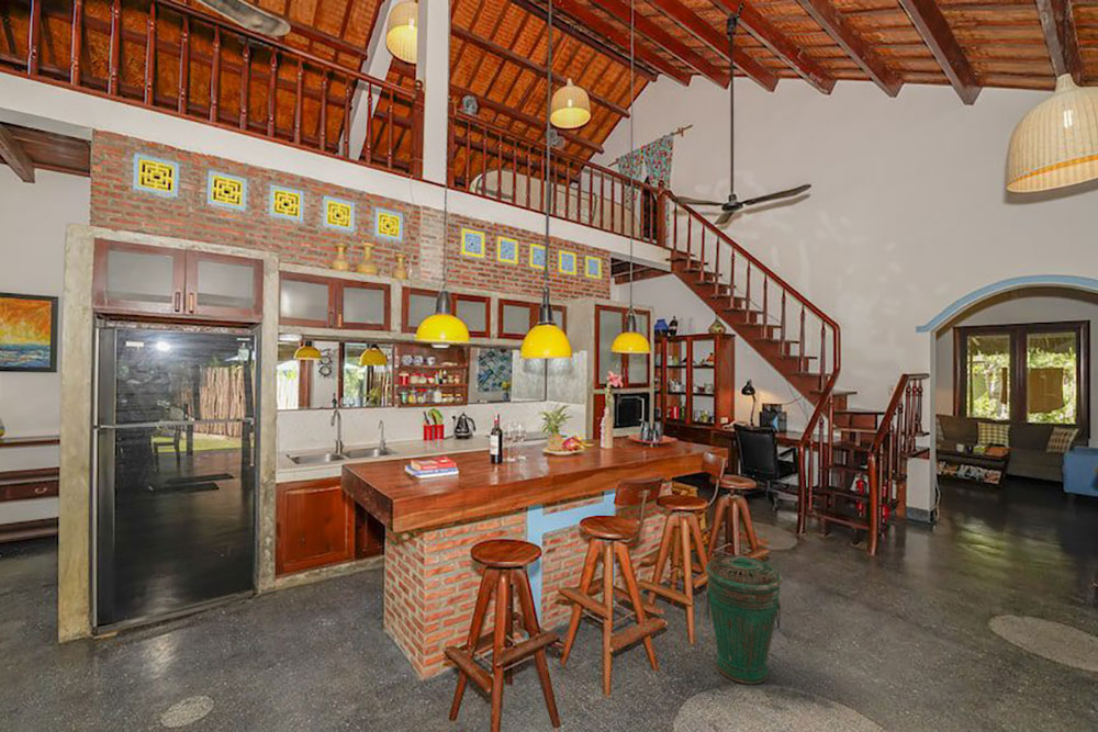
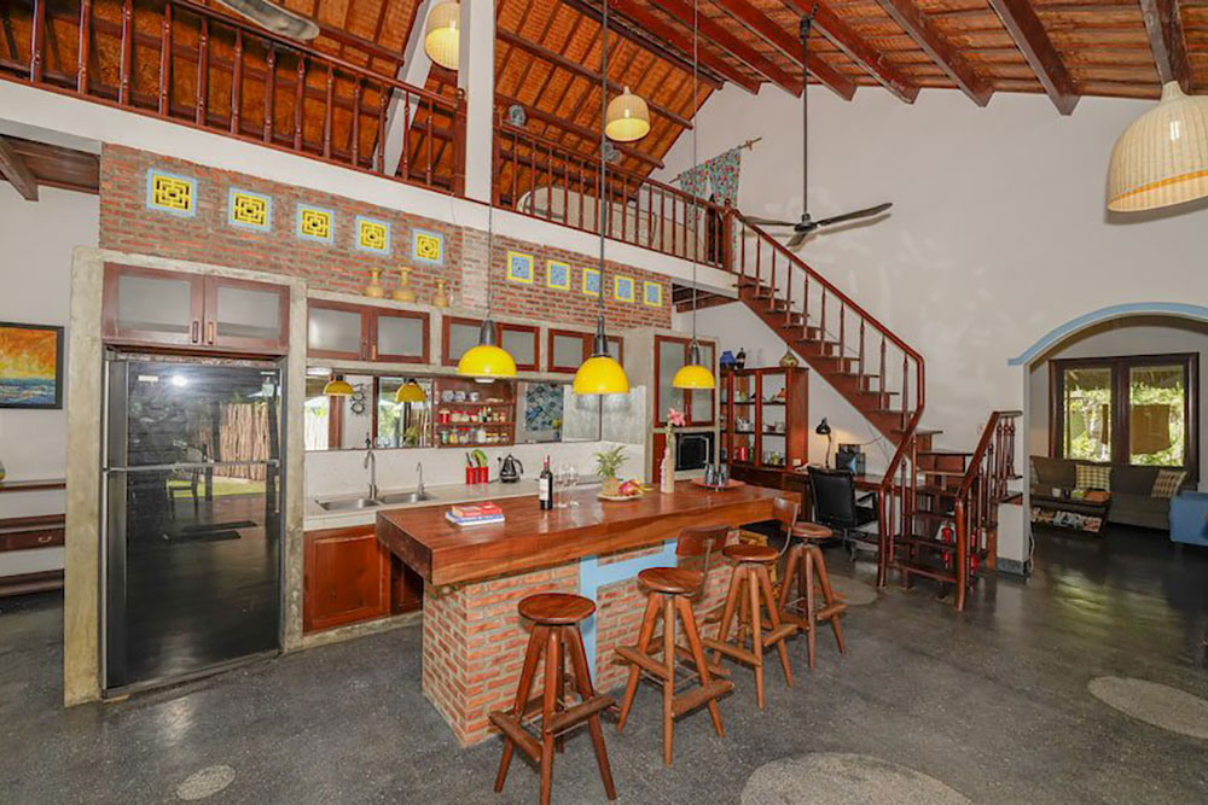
- trash can (742, 612)
